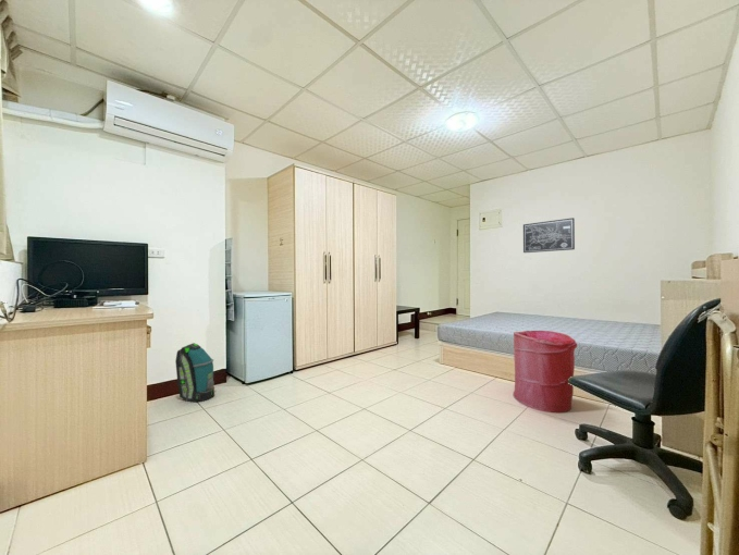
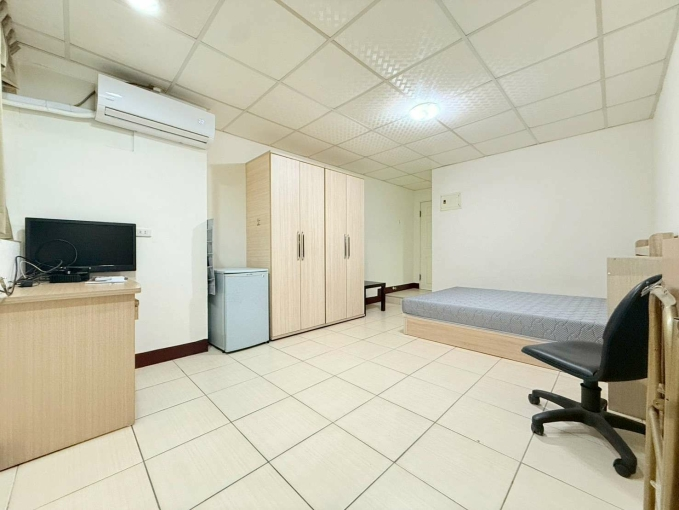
- laundry hamper (543, 367)
- backpack (195, 370)
- wall art (547, 236)
